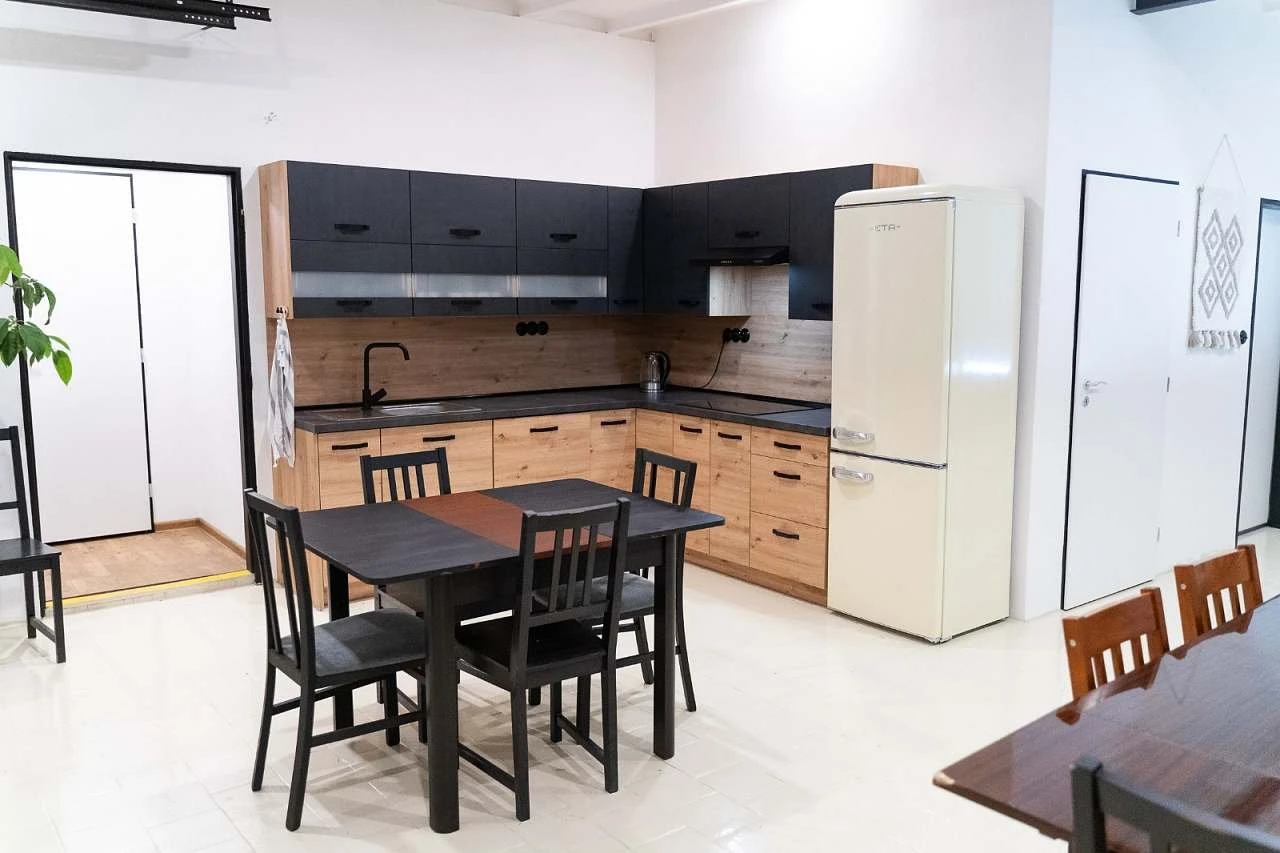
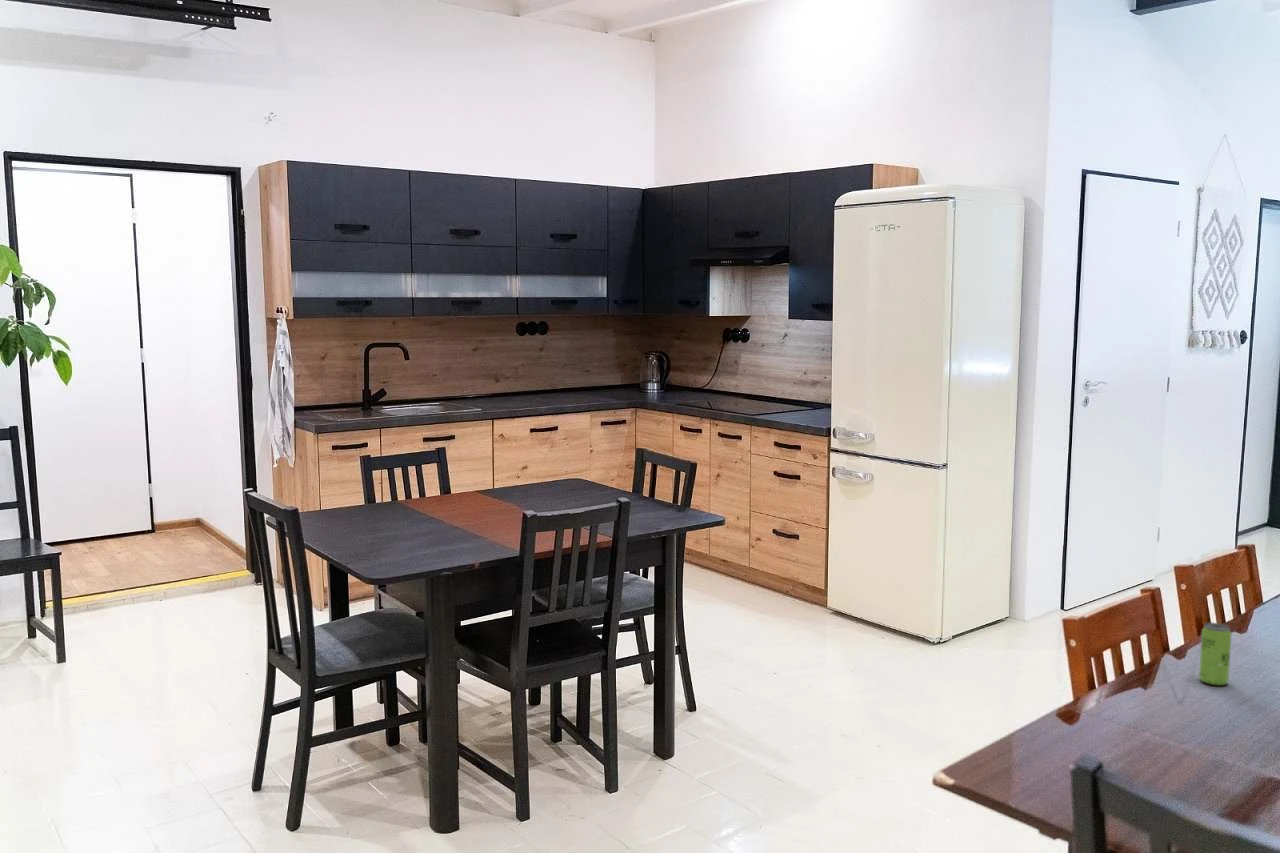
+ beverage can (1215, 653)
